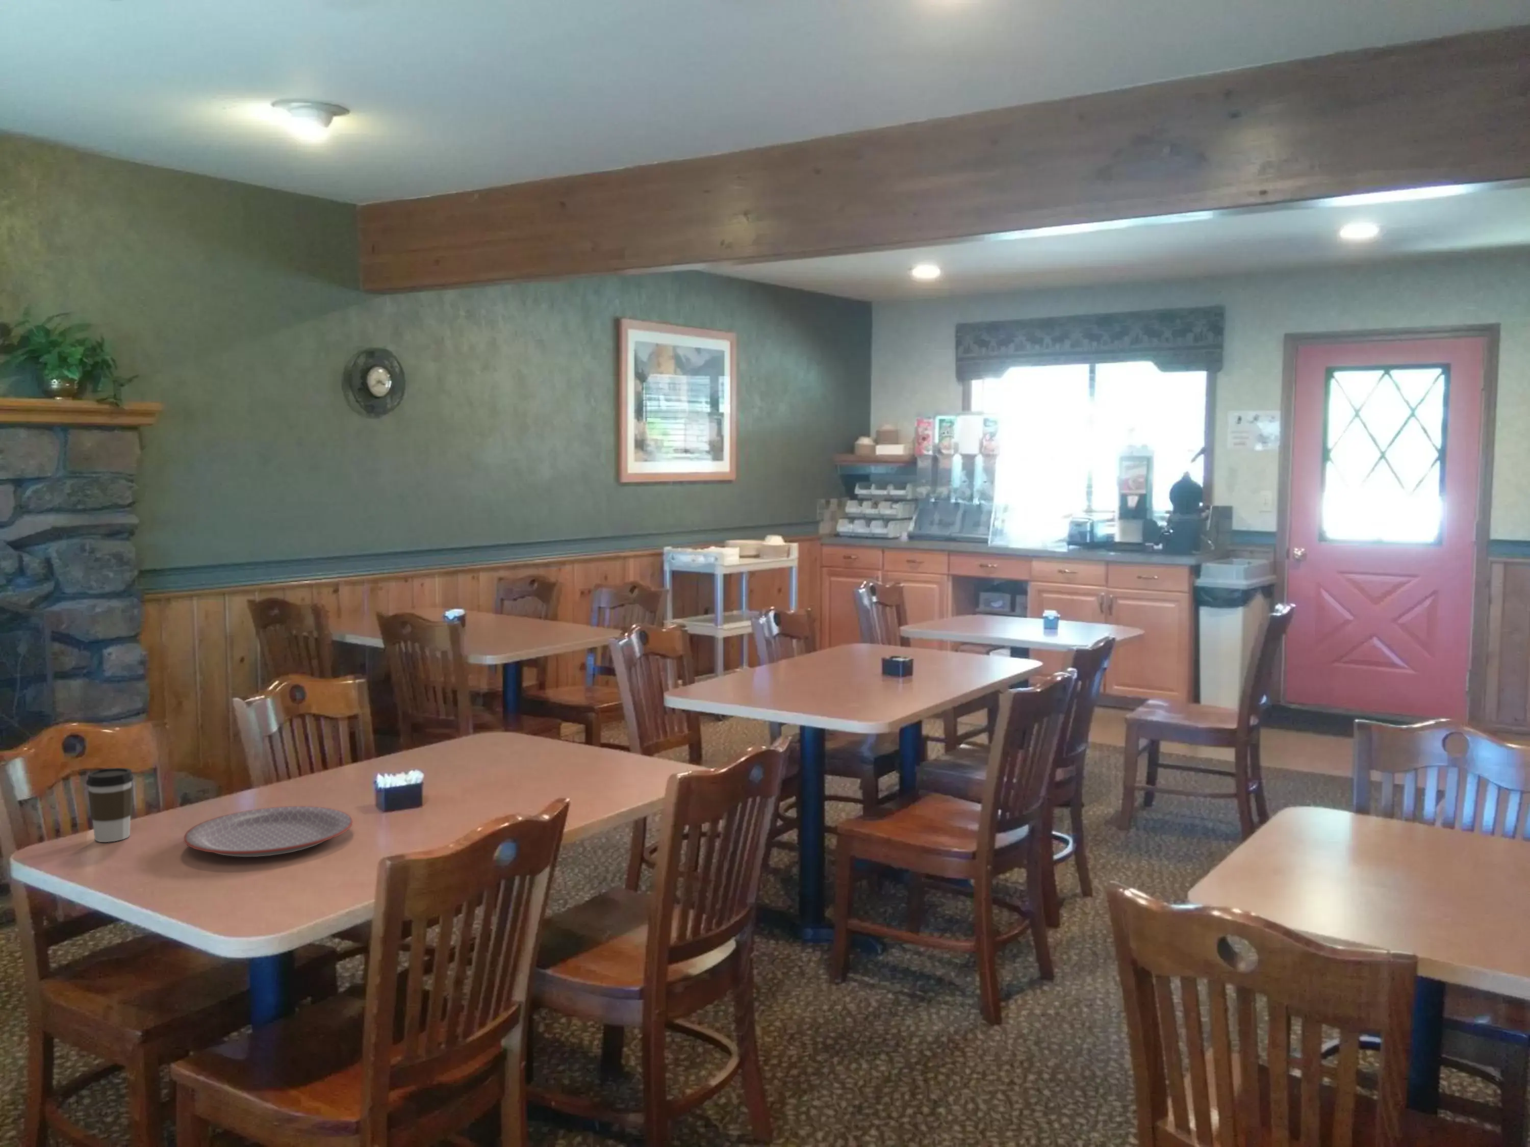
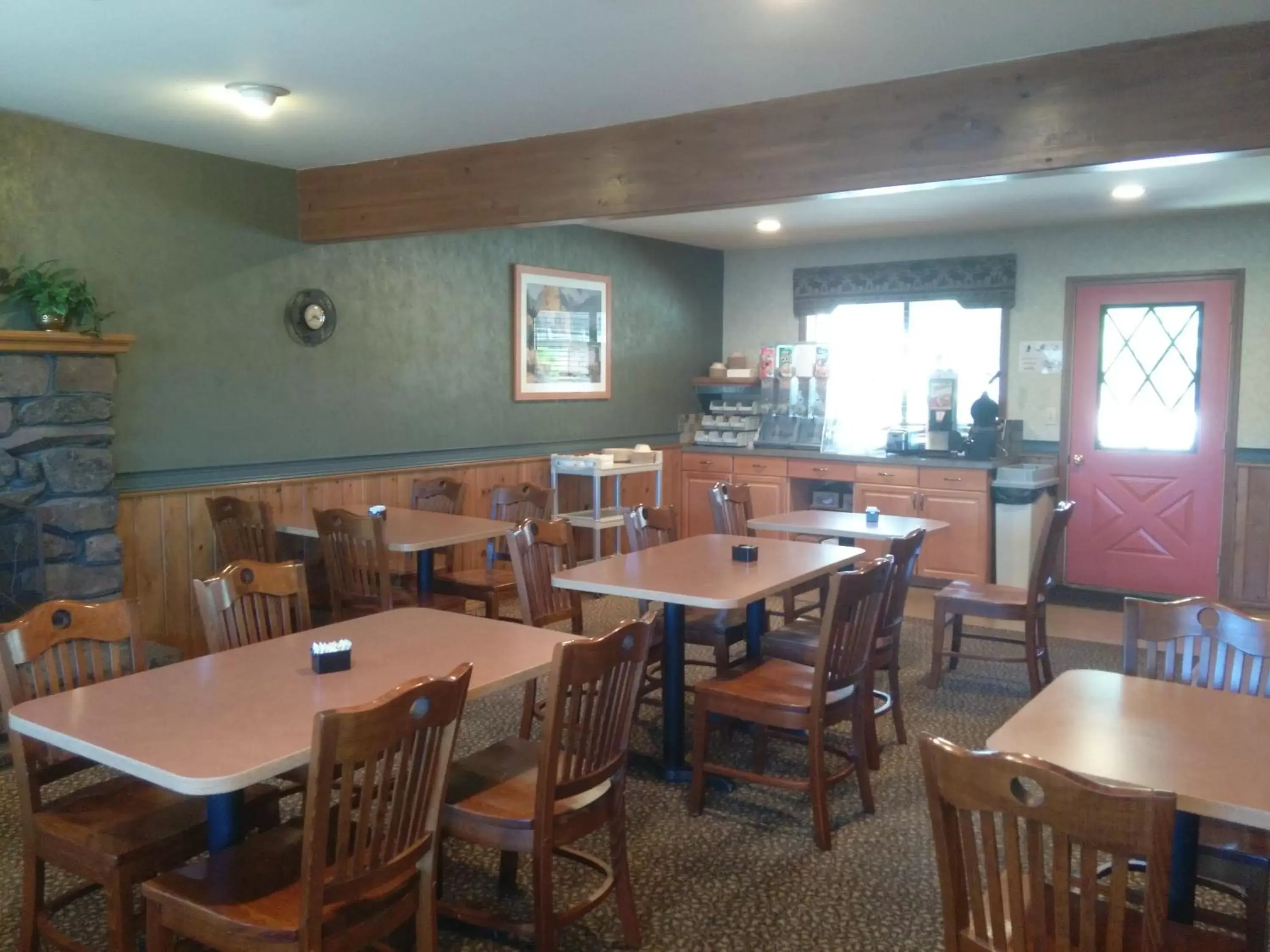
- coffee cup (111, 805)
- plate (270, 833)
